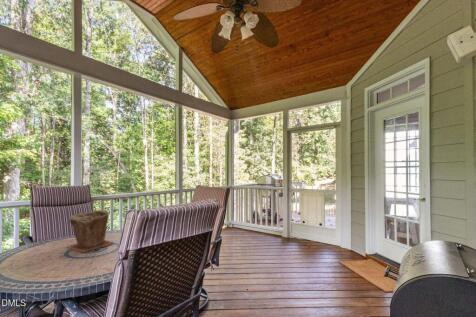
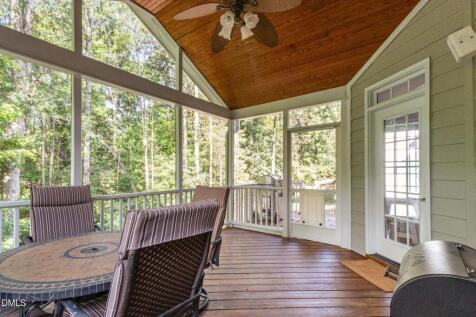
- plant pot (90, 229)
